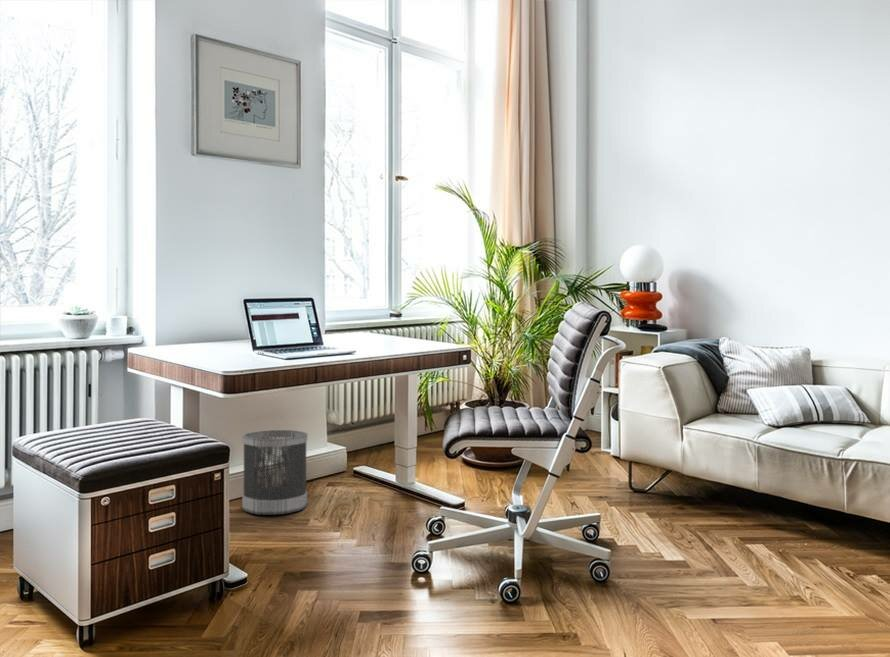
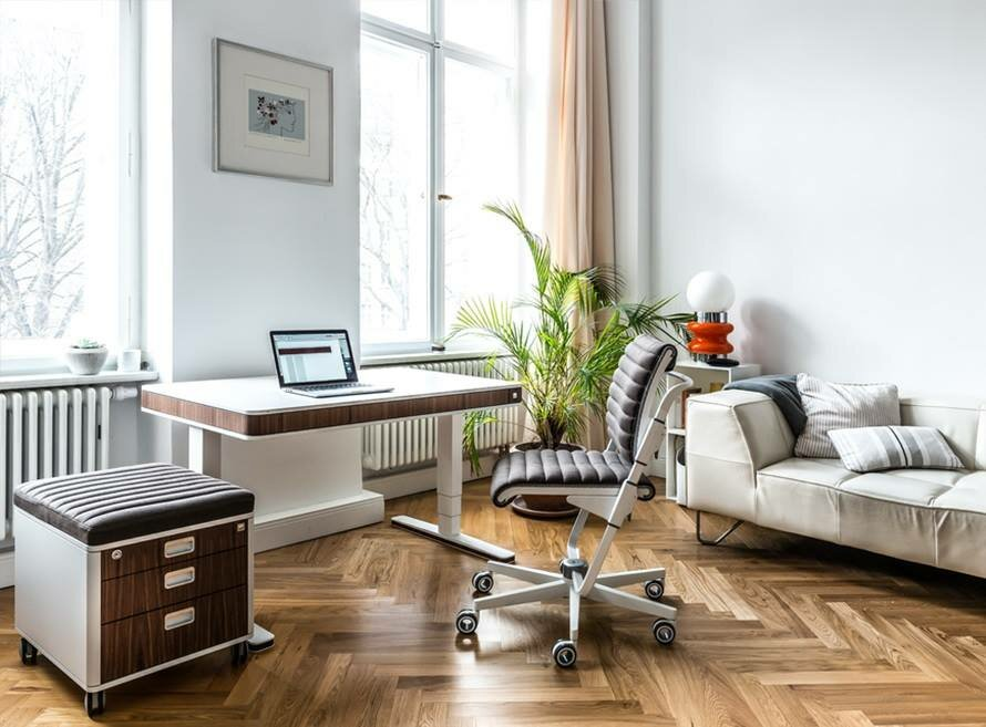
- wastebasket (275, 470)
